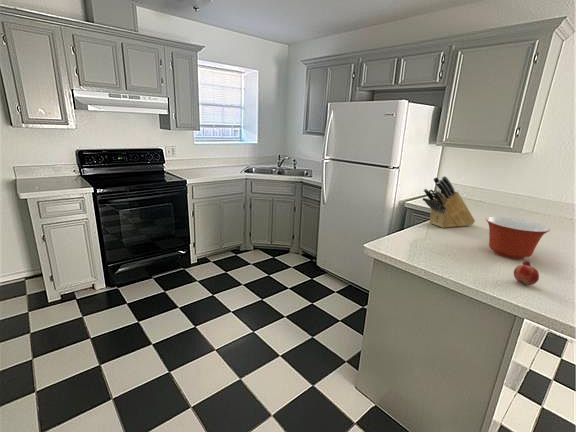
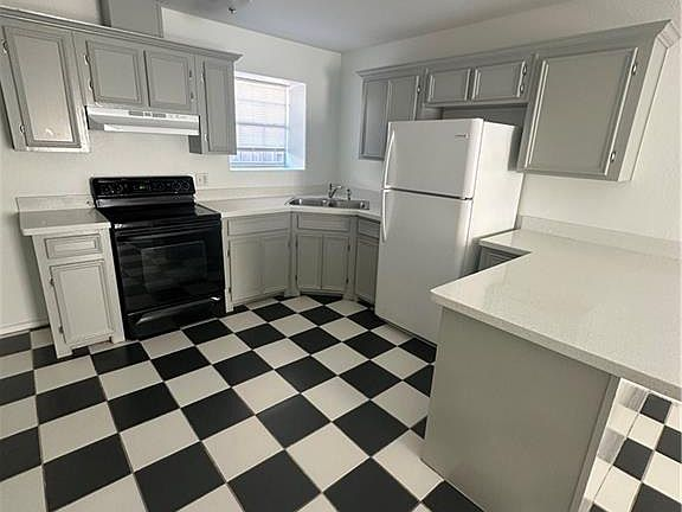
- fruit (526, 273)
- mixing bowl (512, 238)
- knife block (450, 200)
